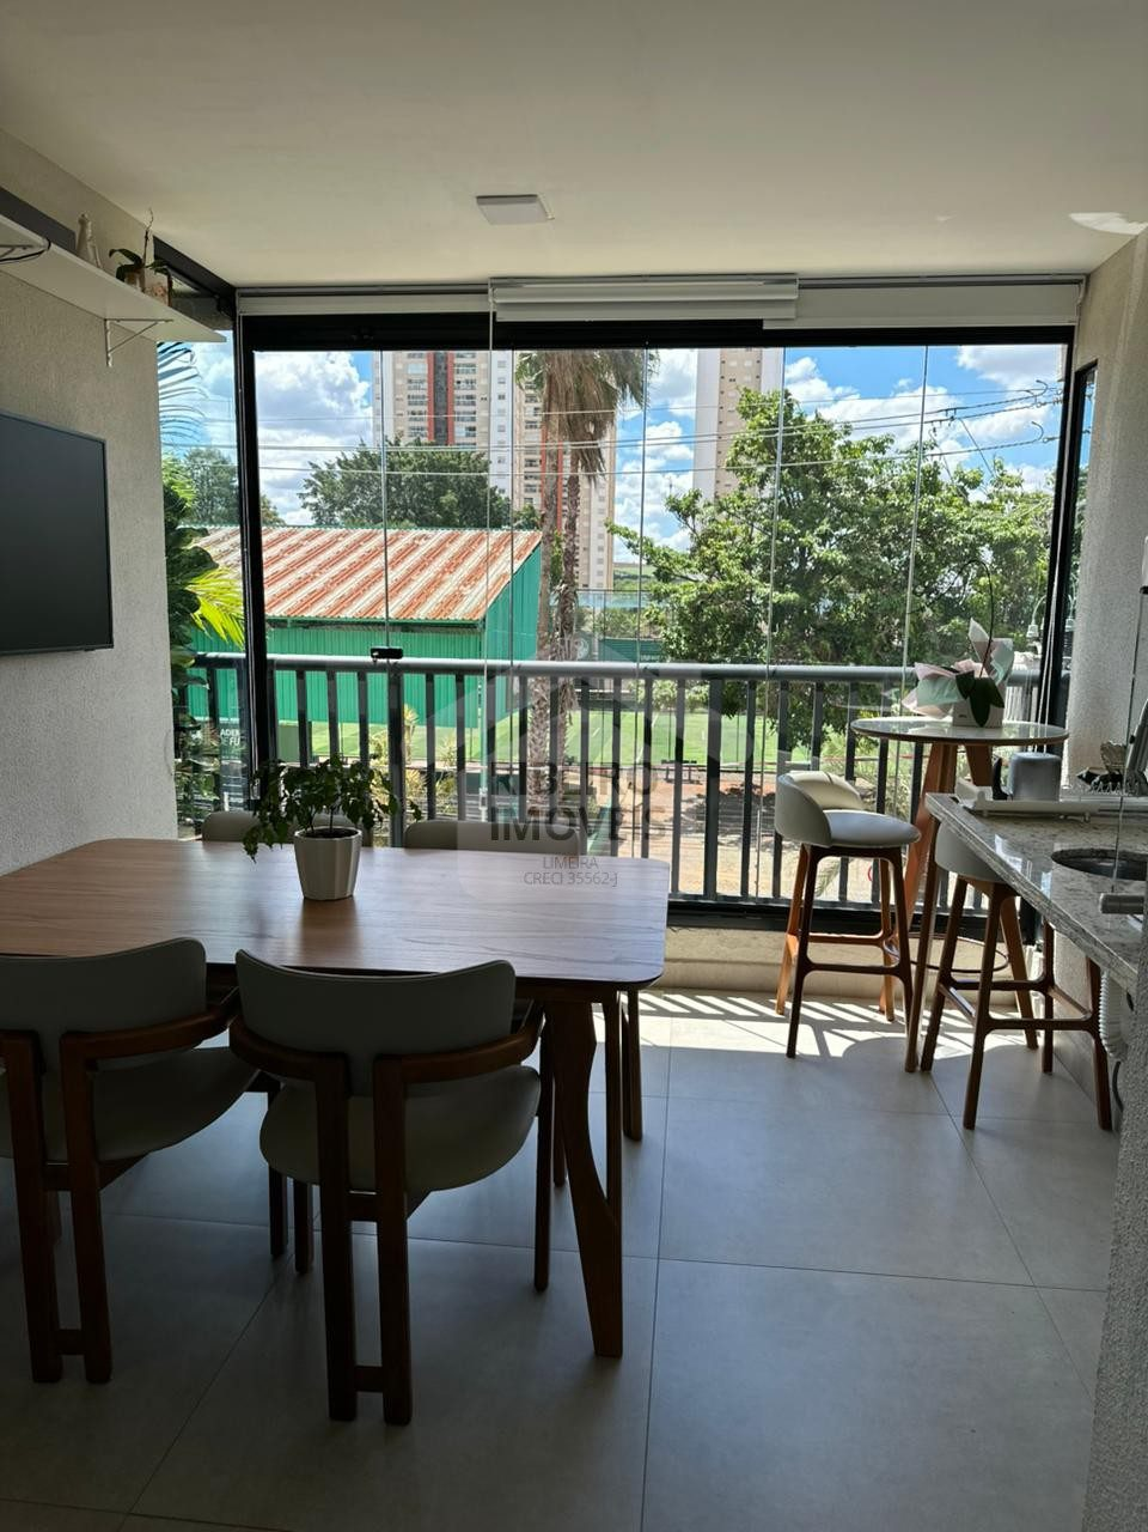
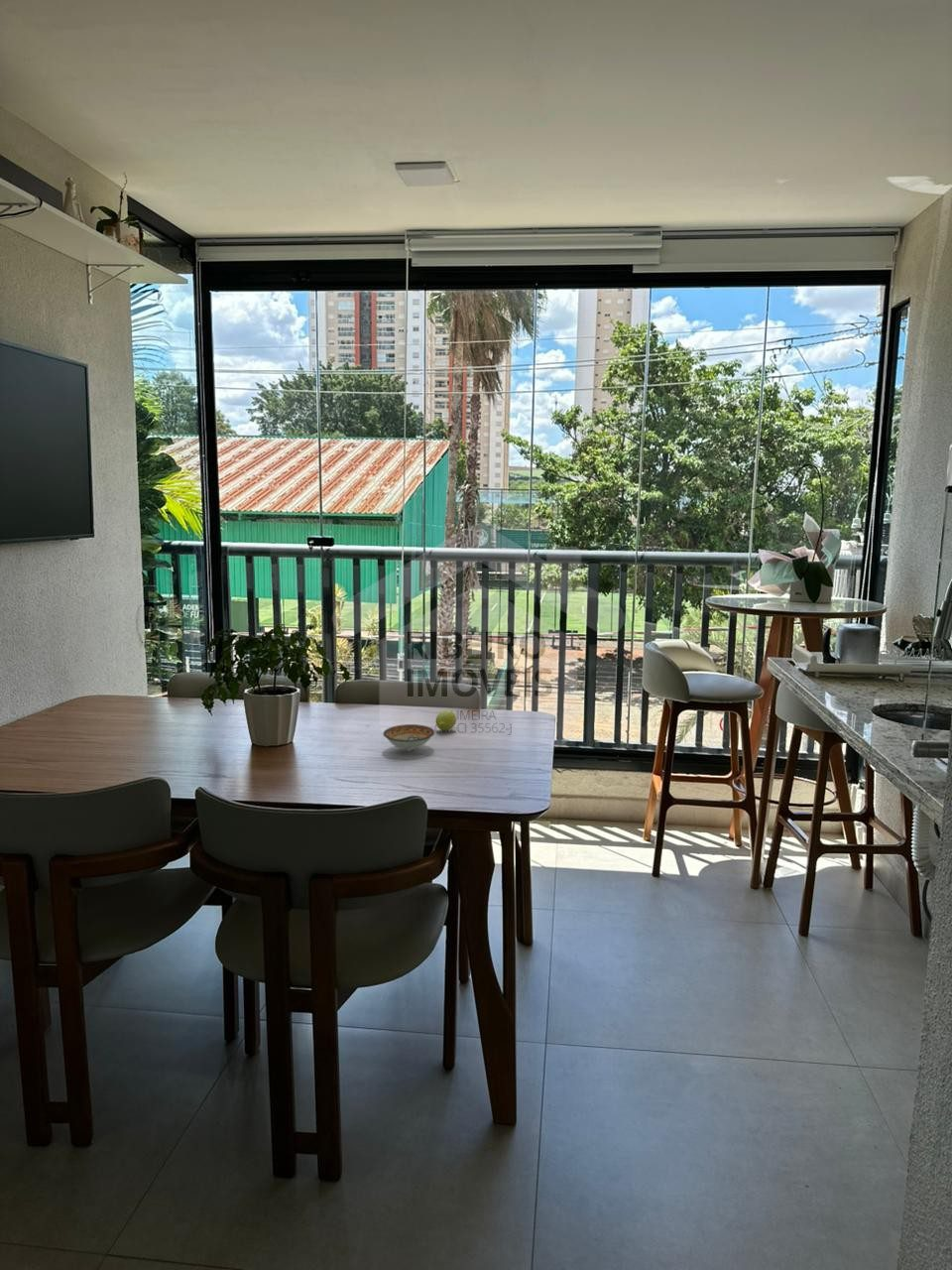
+ fruit (445, 720)
+ bowl (409, 740)
